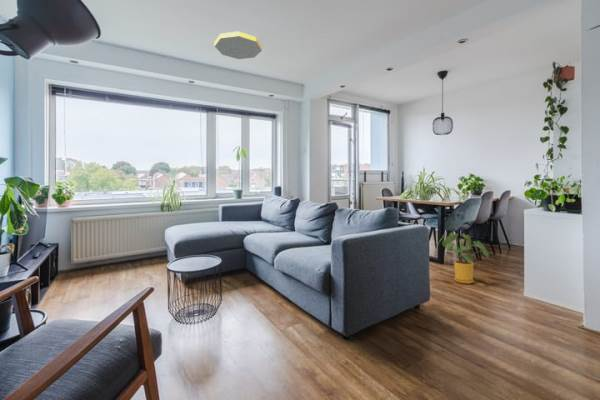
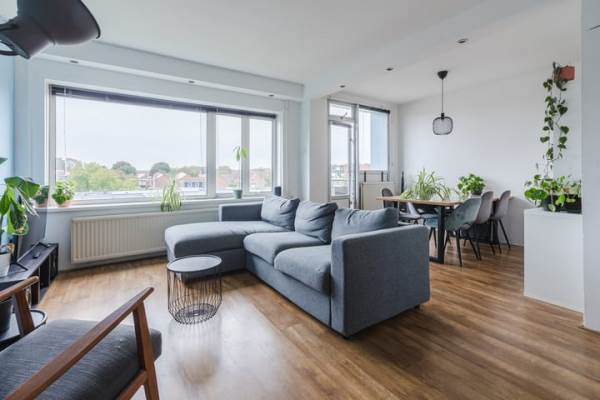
- house plant (461, 257)
- ceiling light (238, 46)
